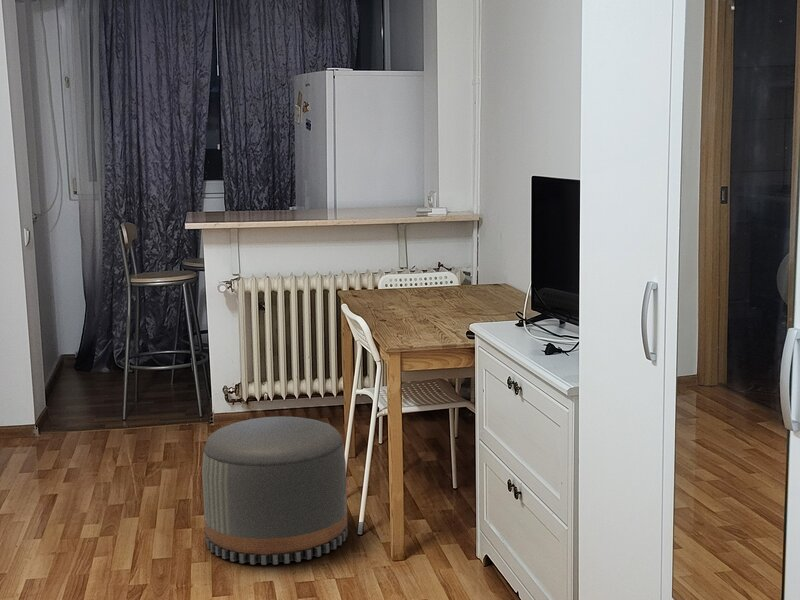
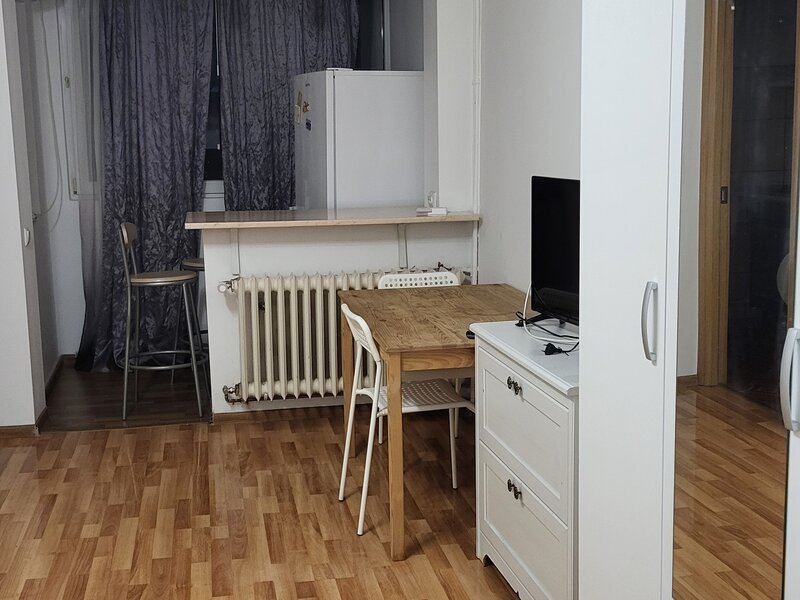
- pouf (275, 480)
